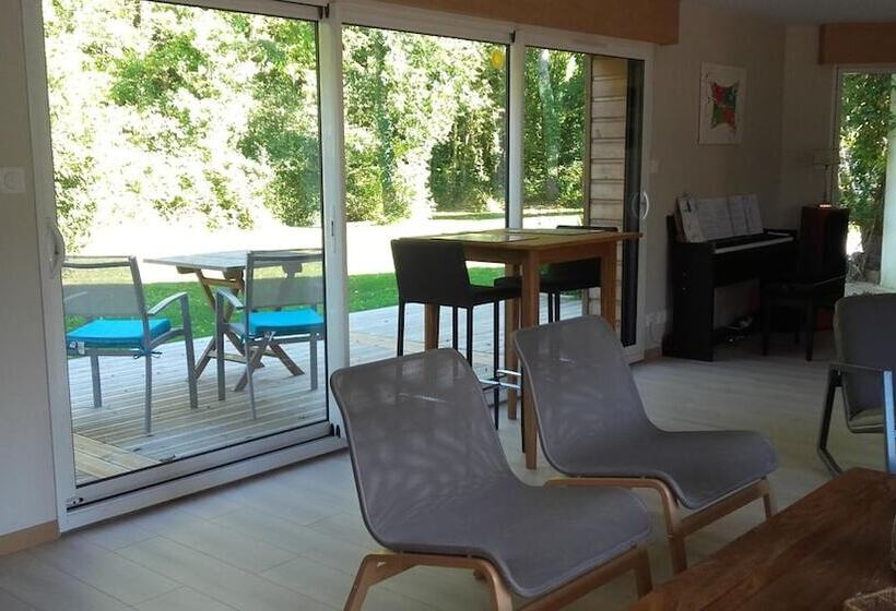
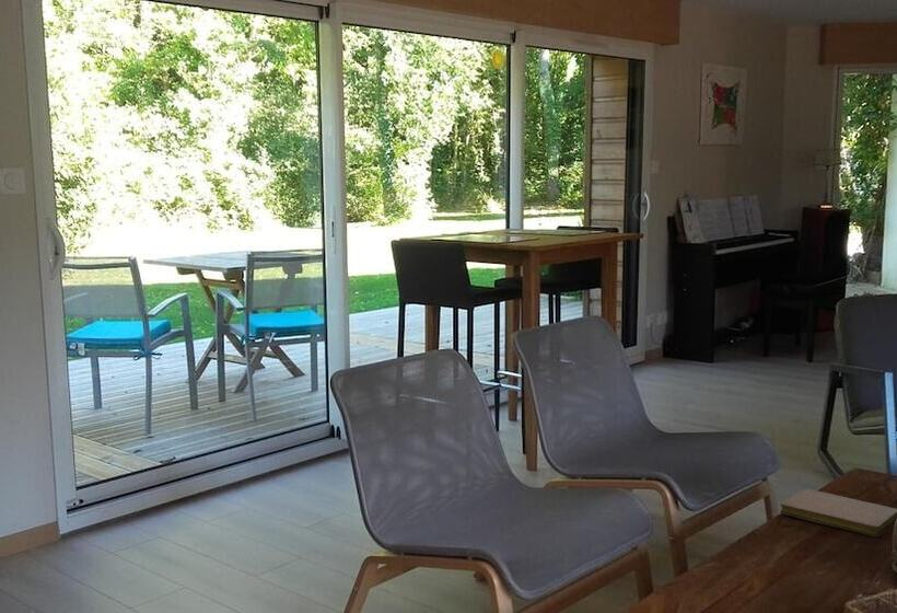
+ notebook (839, 510)
